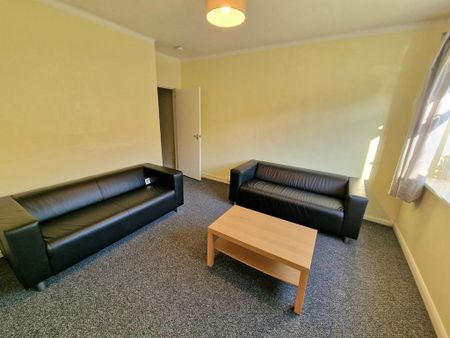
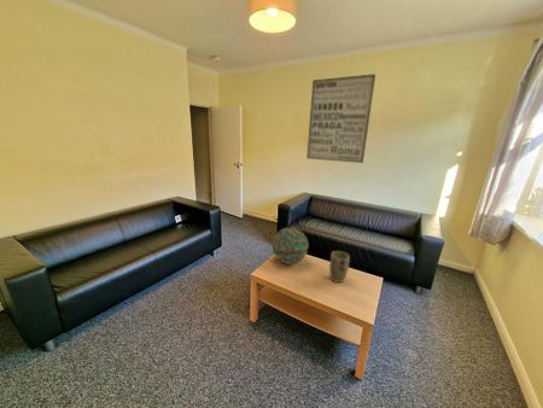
+ plant pot (338, 267)
+ wall art (337, 121)
+ geode (290, 245)
